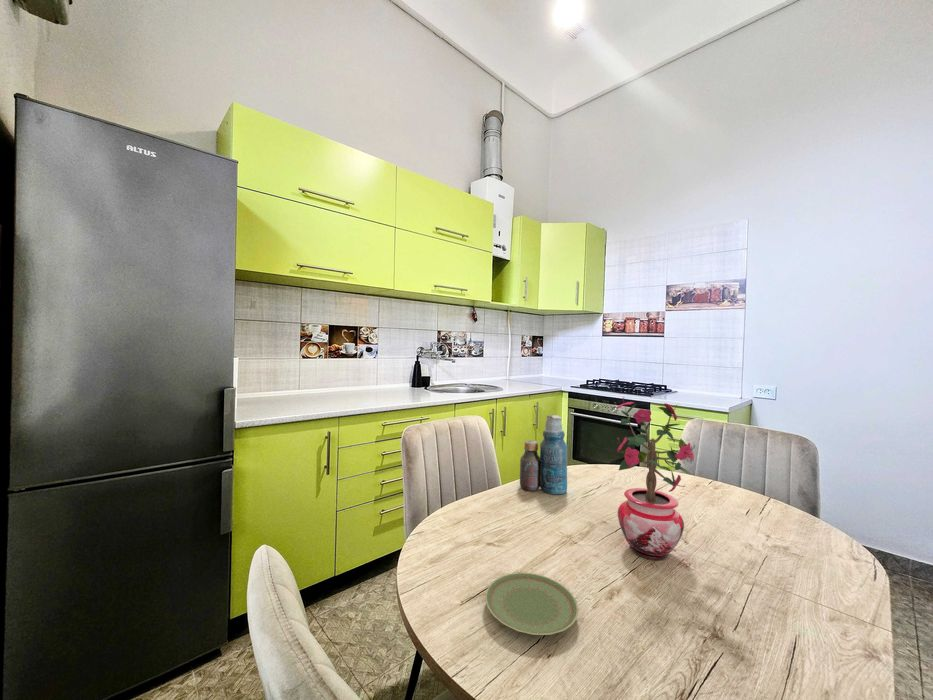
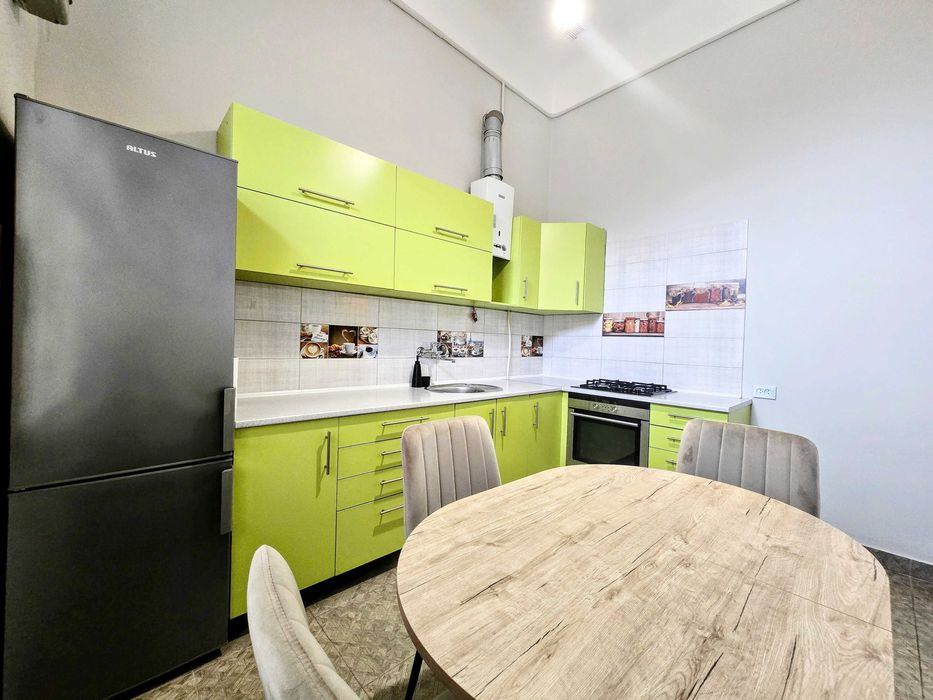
- potted plant (652, 474)
- bottle (544, 452)
- plate (530, 605)
